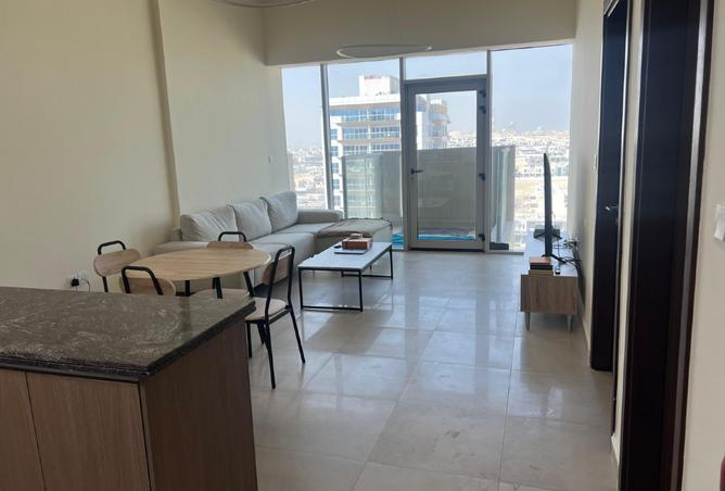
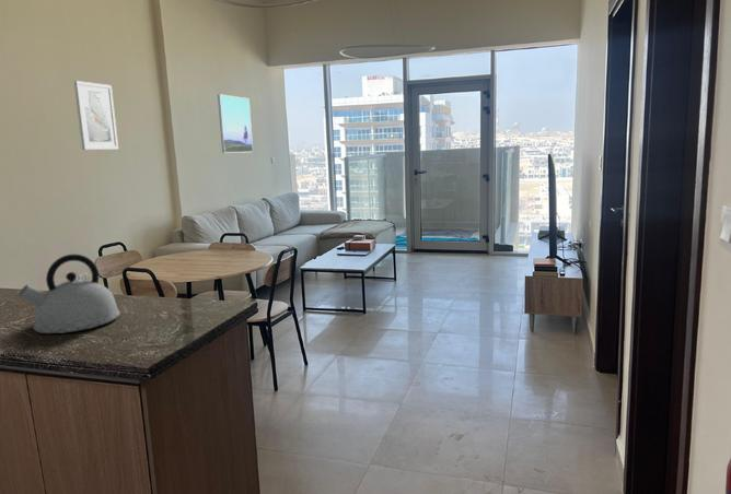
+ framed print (235, 125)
+ kettle (69, 289)
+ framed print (96, 116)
